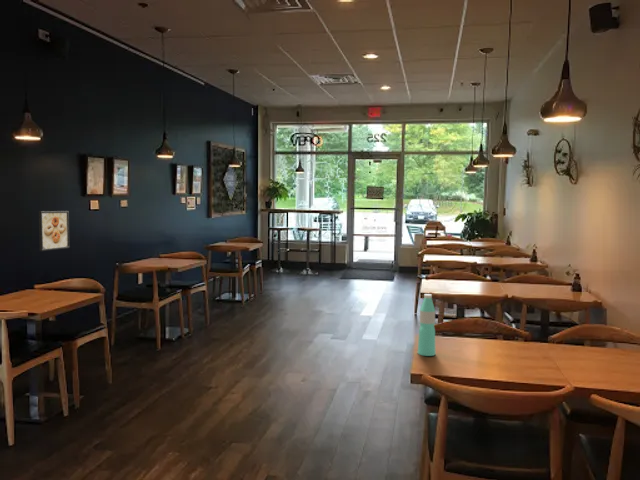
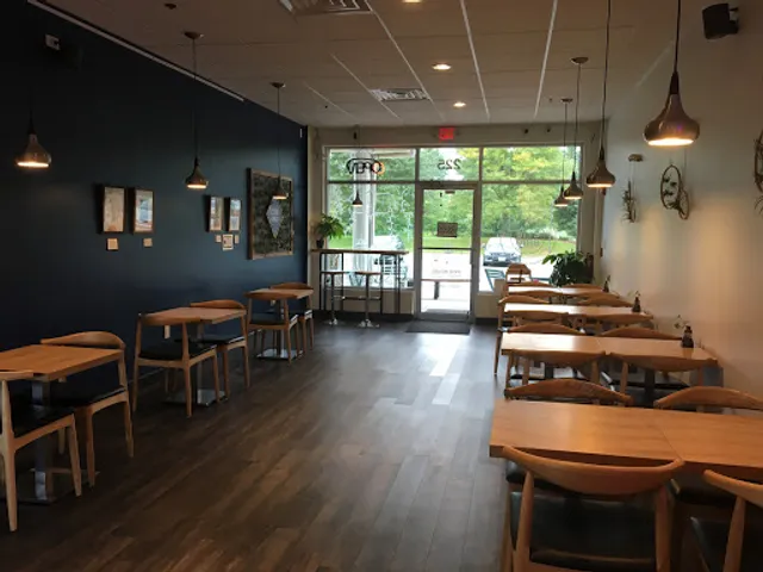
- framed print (54, 230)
- water bottle (427, 324)
